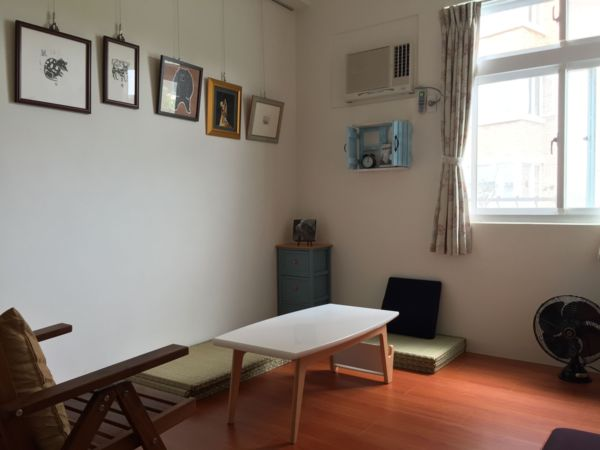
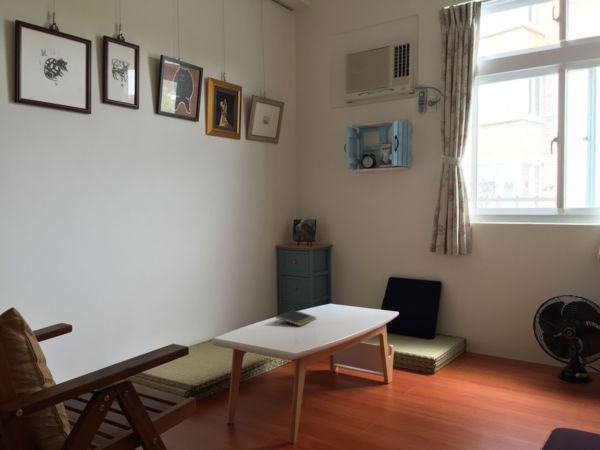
+ notepad (296, 317)
